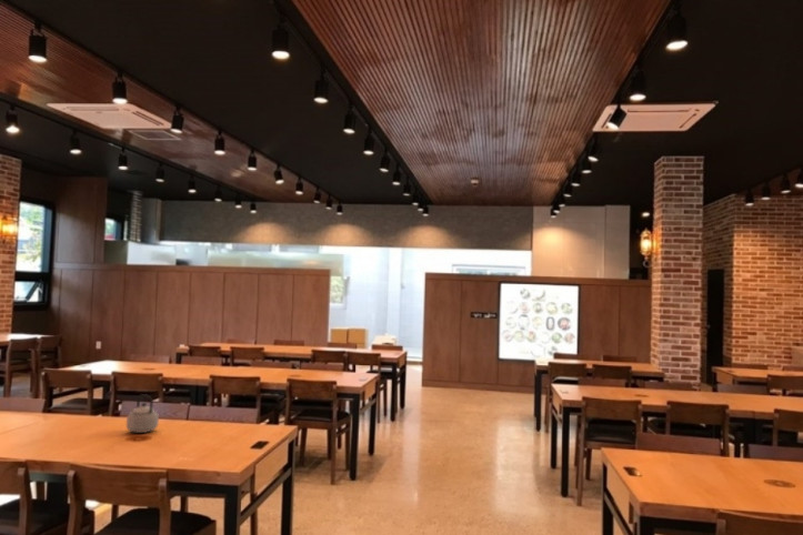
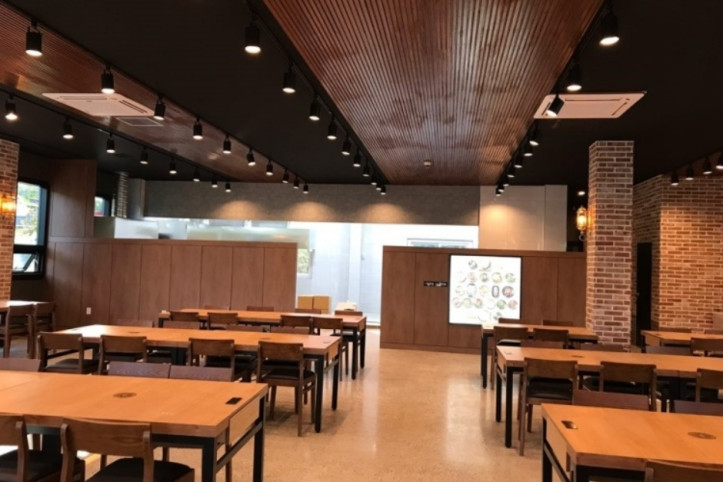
- teapot (140, 412)
